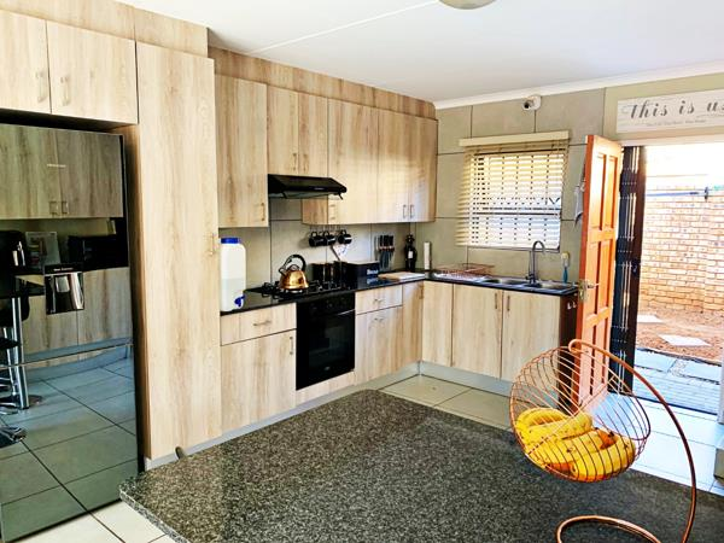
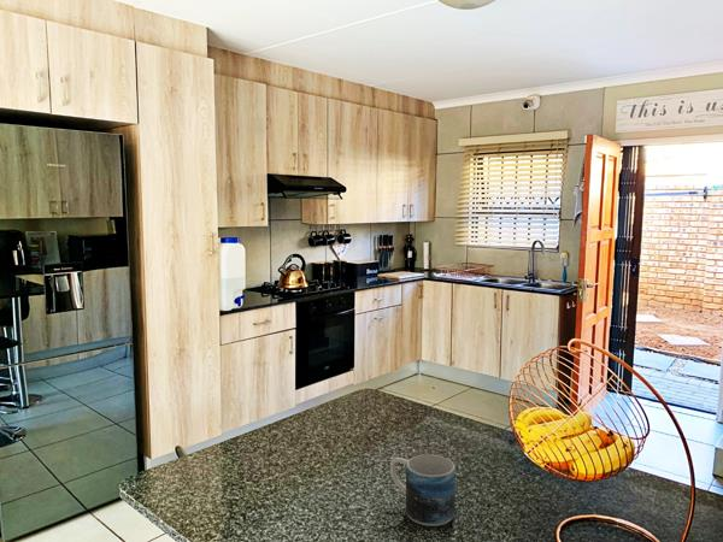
+ mug (419, 485)
